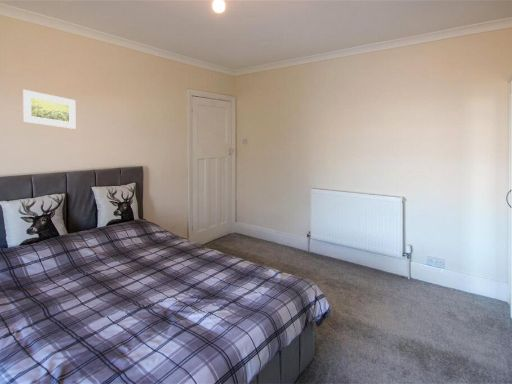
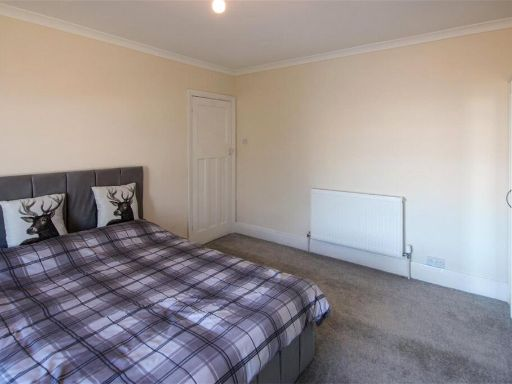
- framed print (50, 110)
